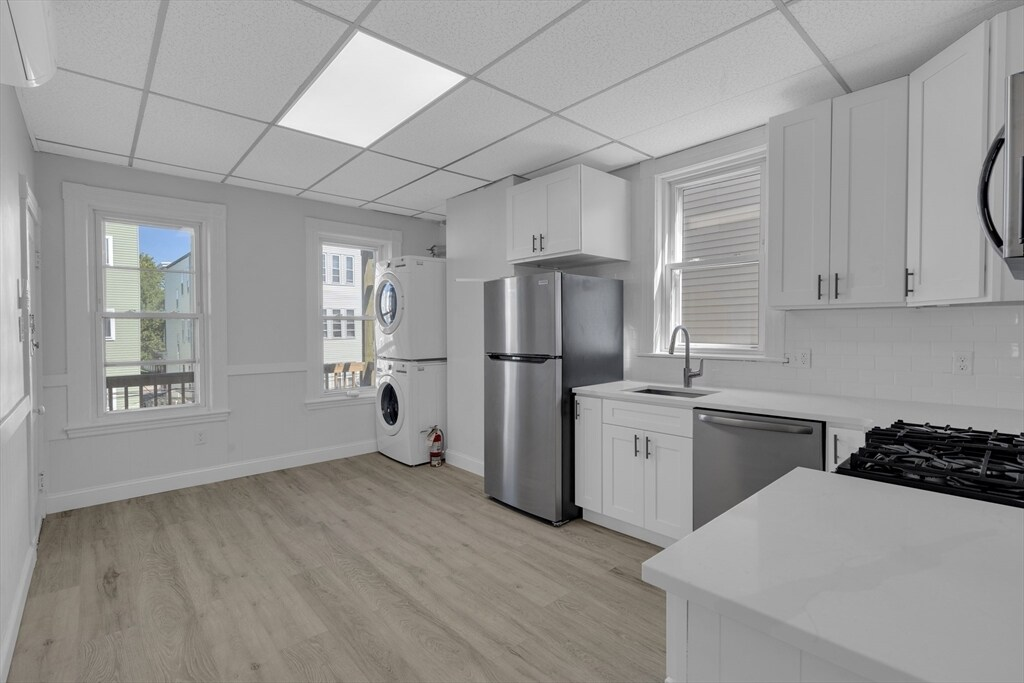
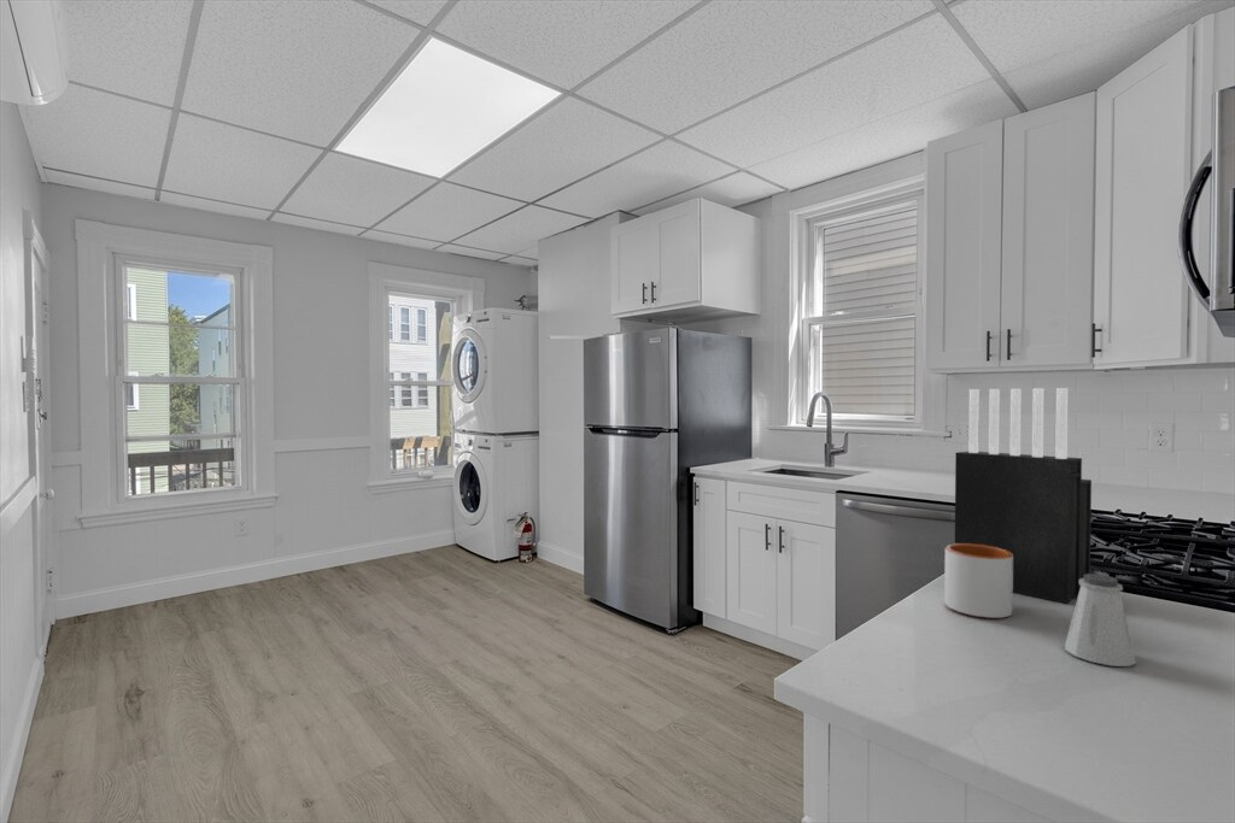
+ mug (981, 577)
+ saltshaker (1099, 616)
+ knife block (1023, 486)
